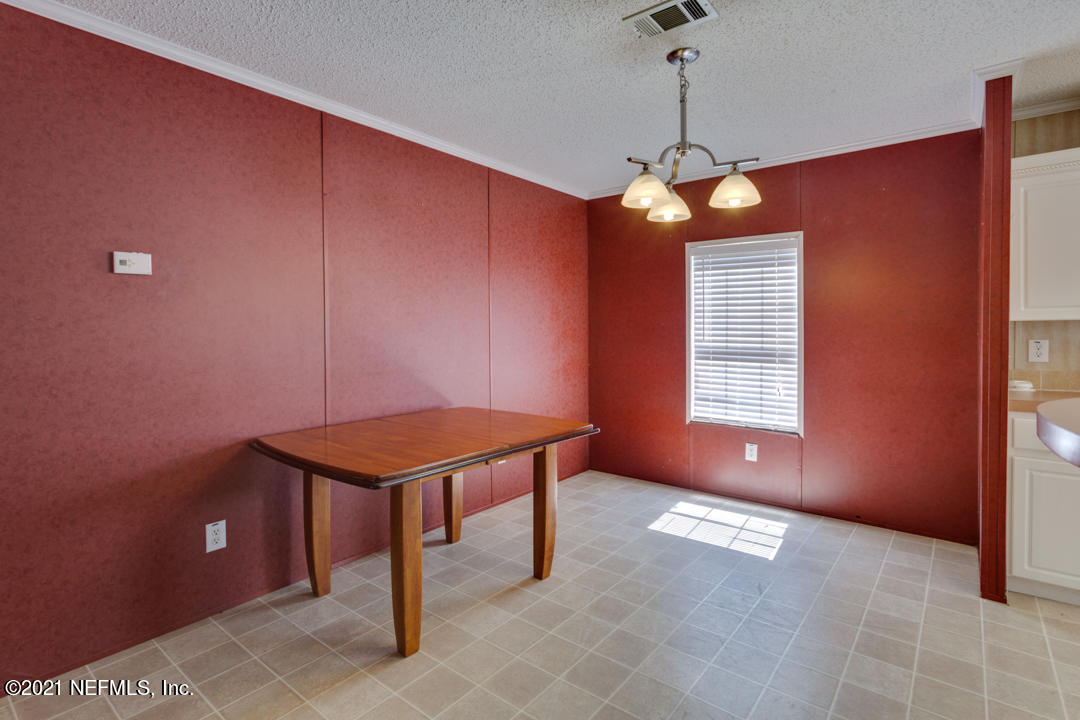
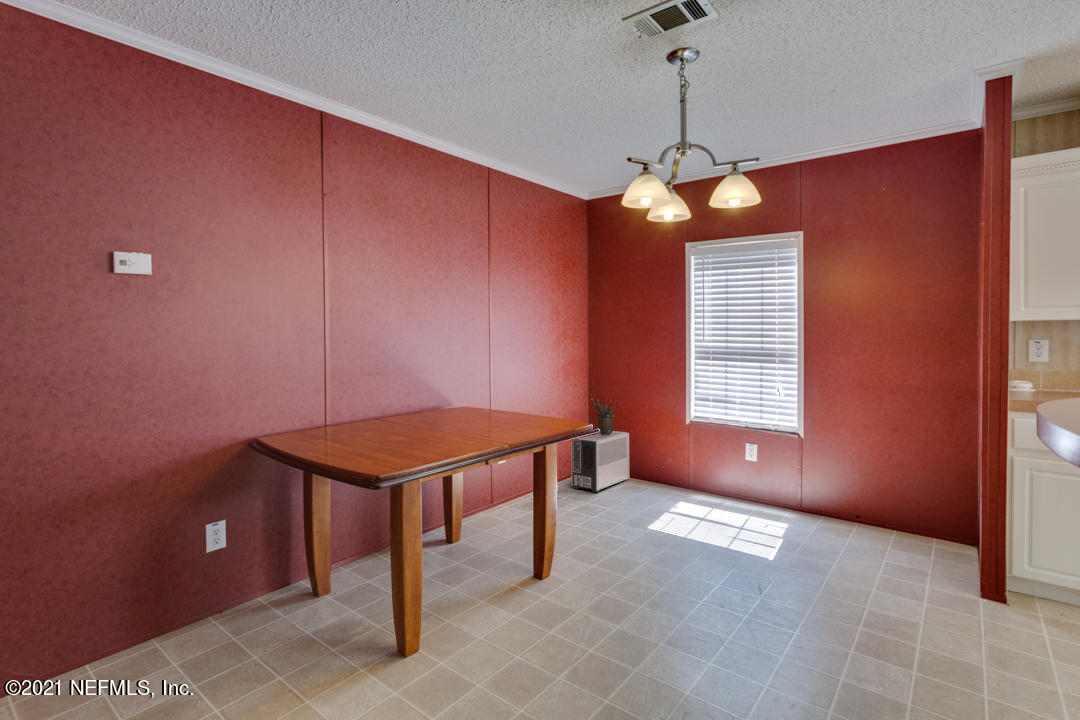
+ potted plant (603, 413)
+ air purifier (601, 459)
